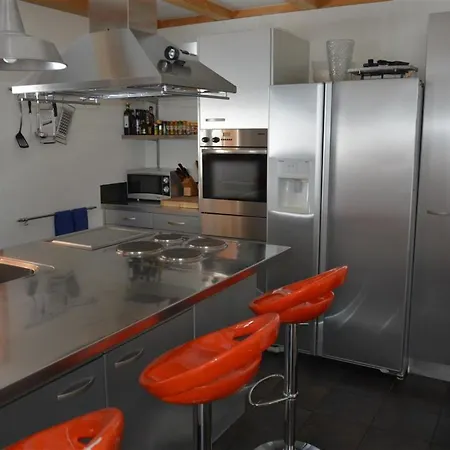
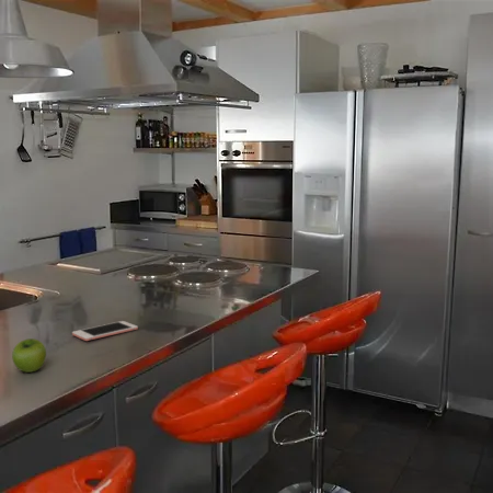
+ fruit (28, 355)
+ cell phone (105, 330)
